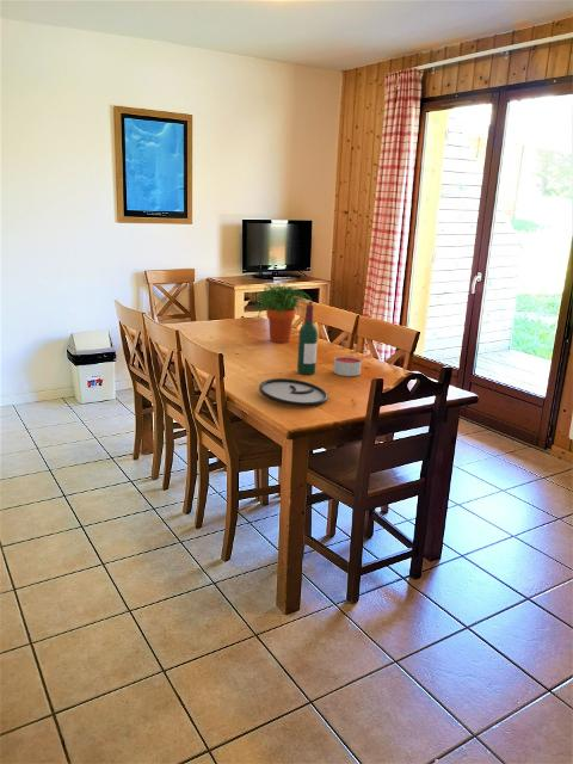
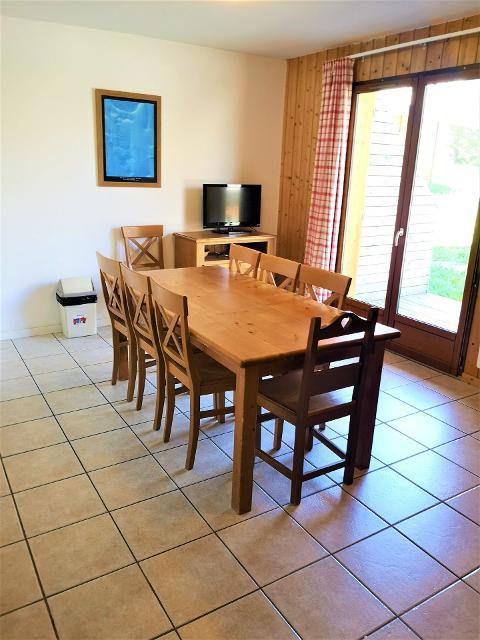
- plate (292, 392)
- potted plant (279, 312)
- wine bottle (308, 339)
- candle (346, 365)
